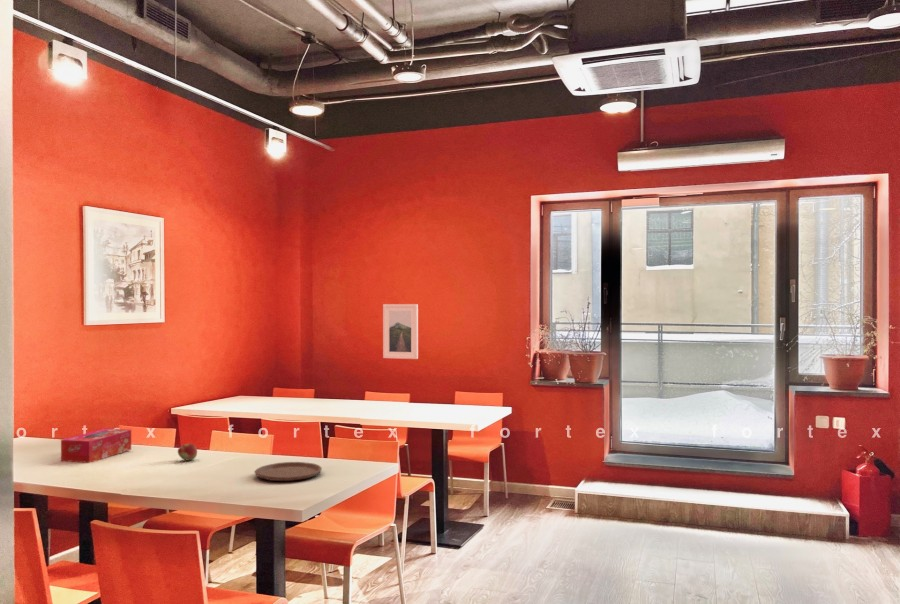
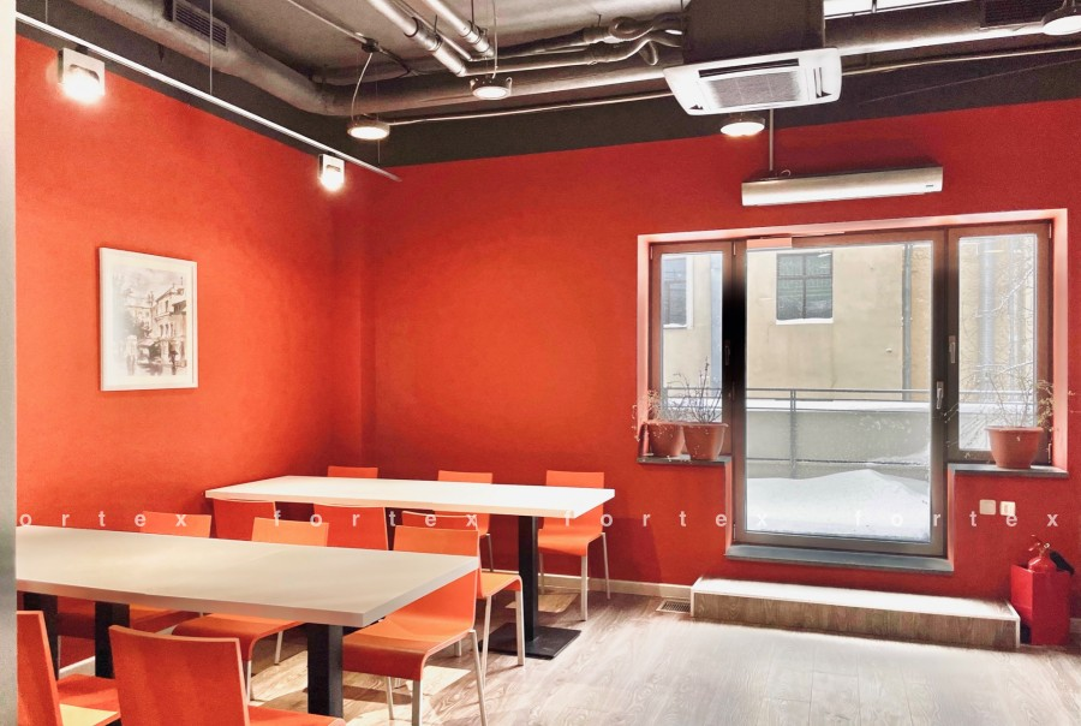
- tissue box (97, 444)
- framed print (400, 331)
- fruit (187, 451)
- plate (288, 471)
